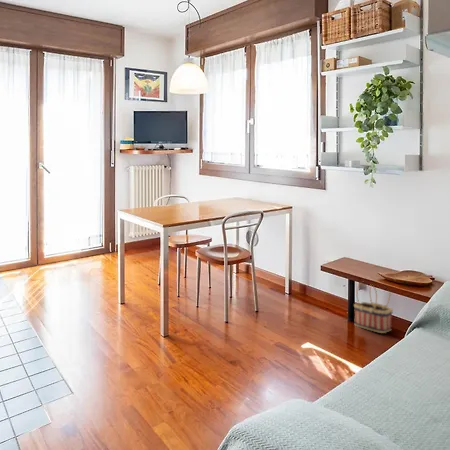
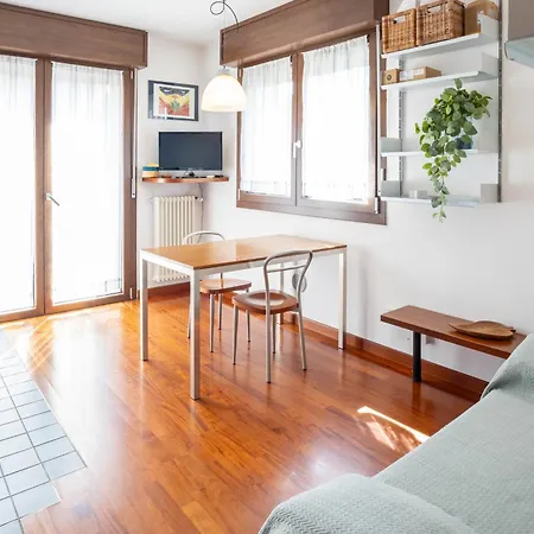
- basket (373, 304)
